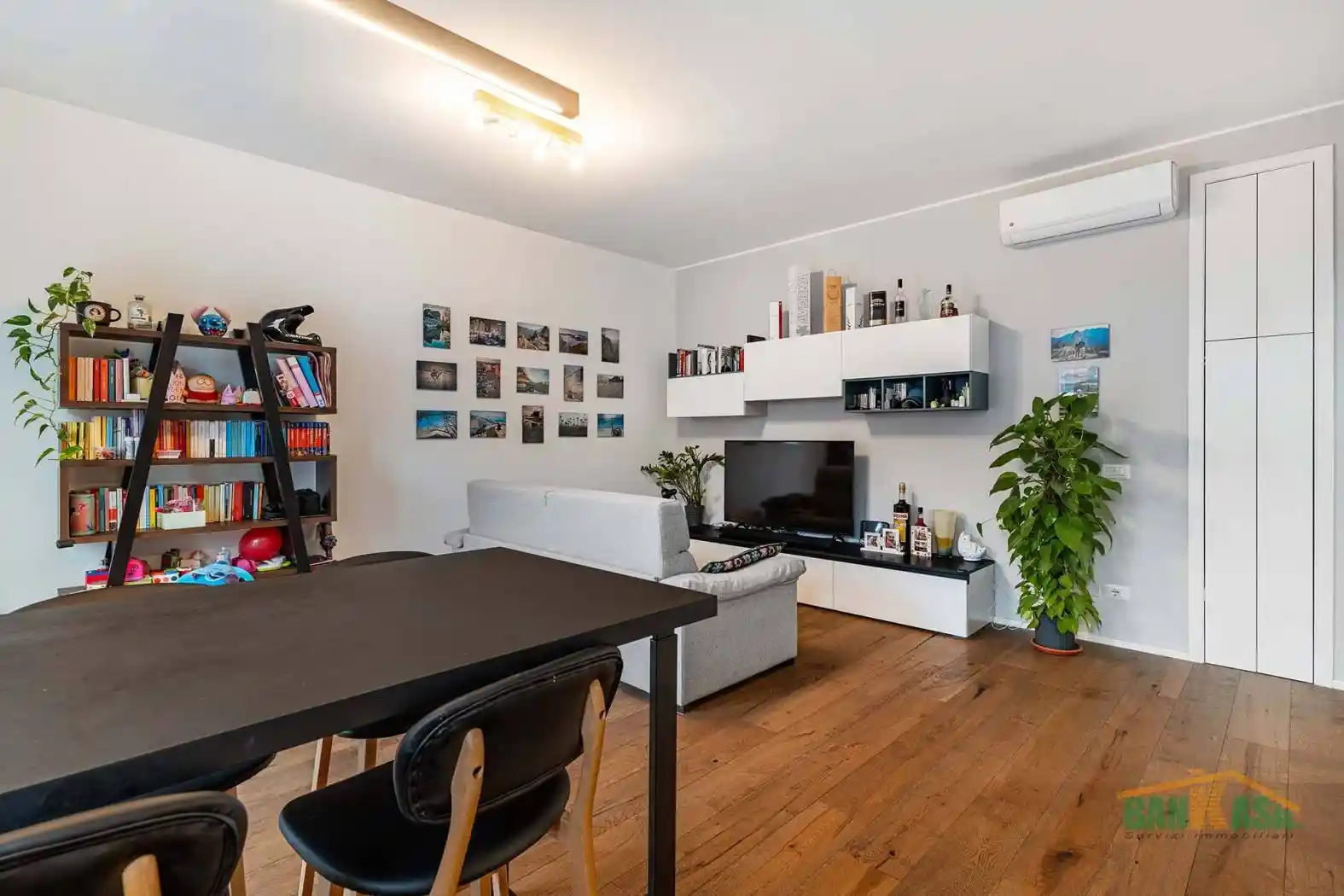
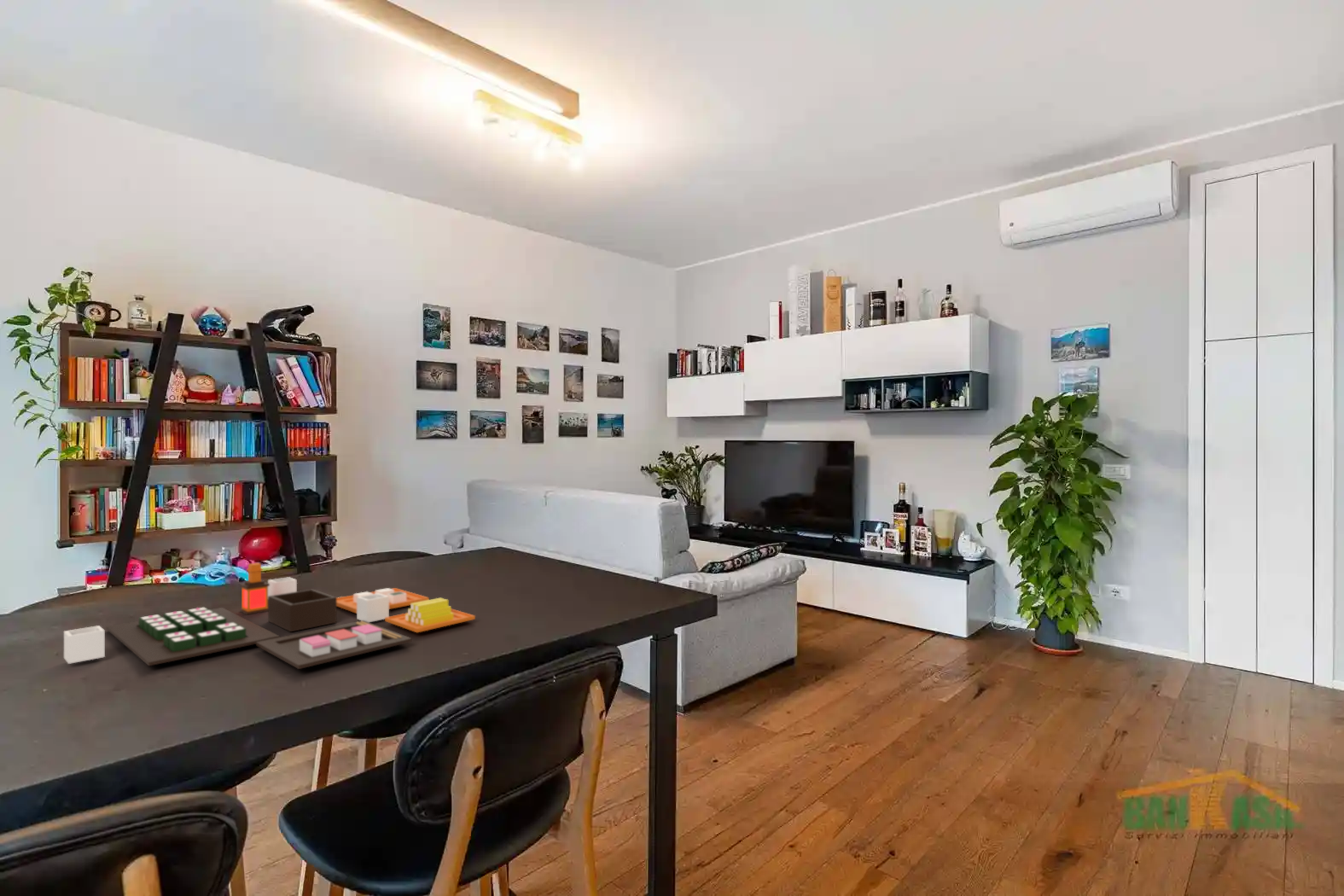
+ toy food set (279, 603)
